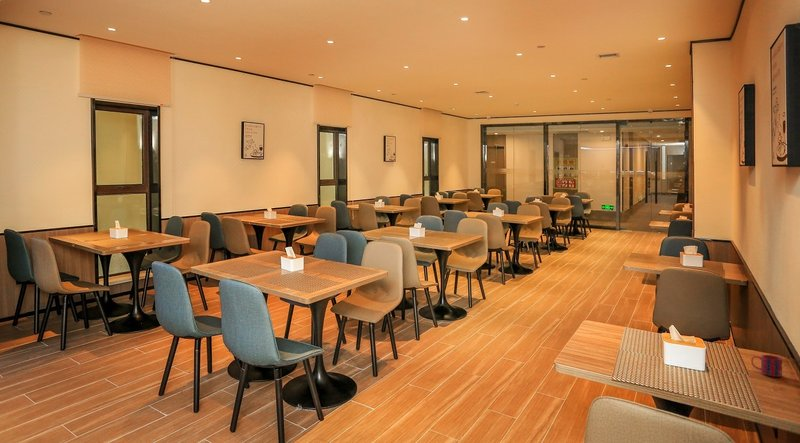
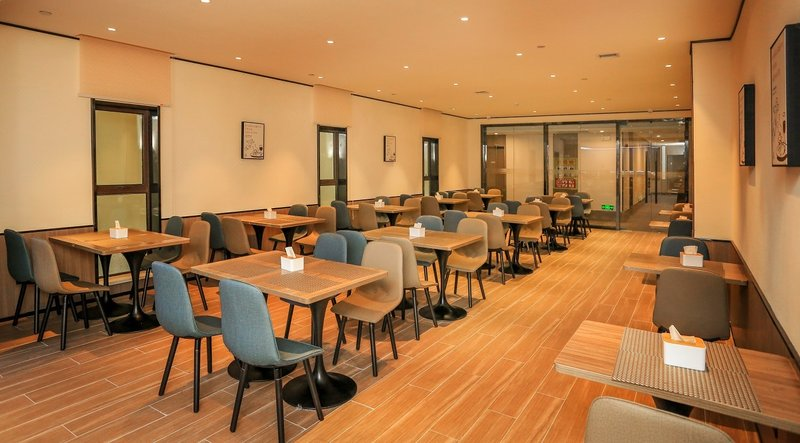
- mug (766, 364)
